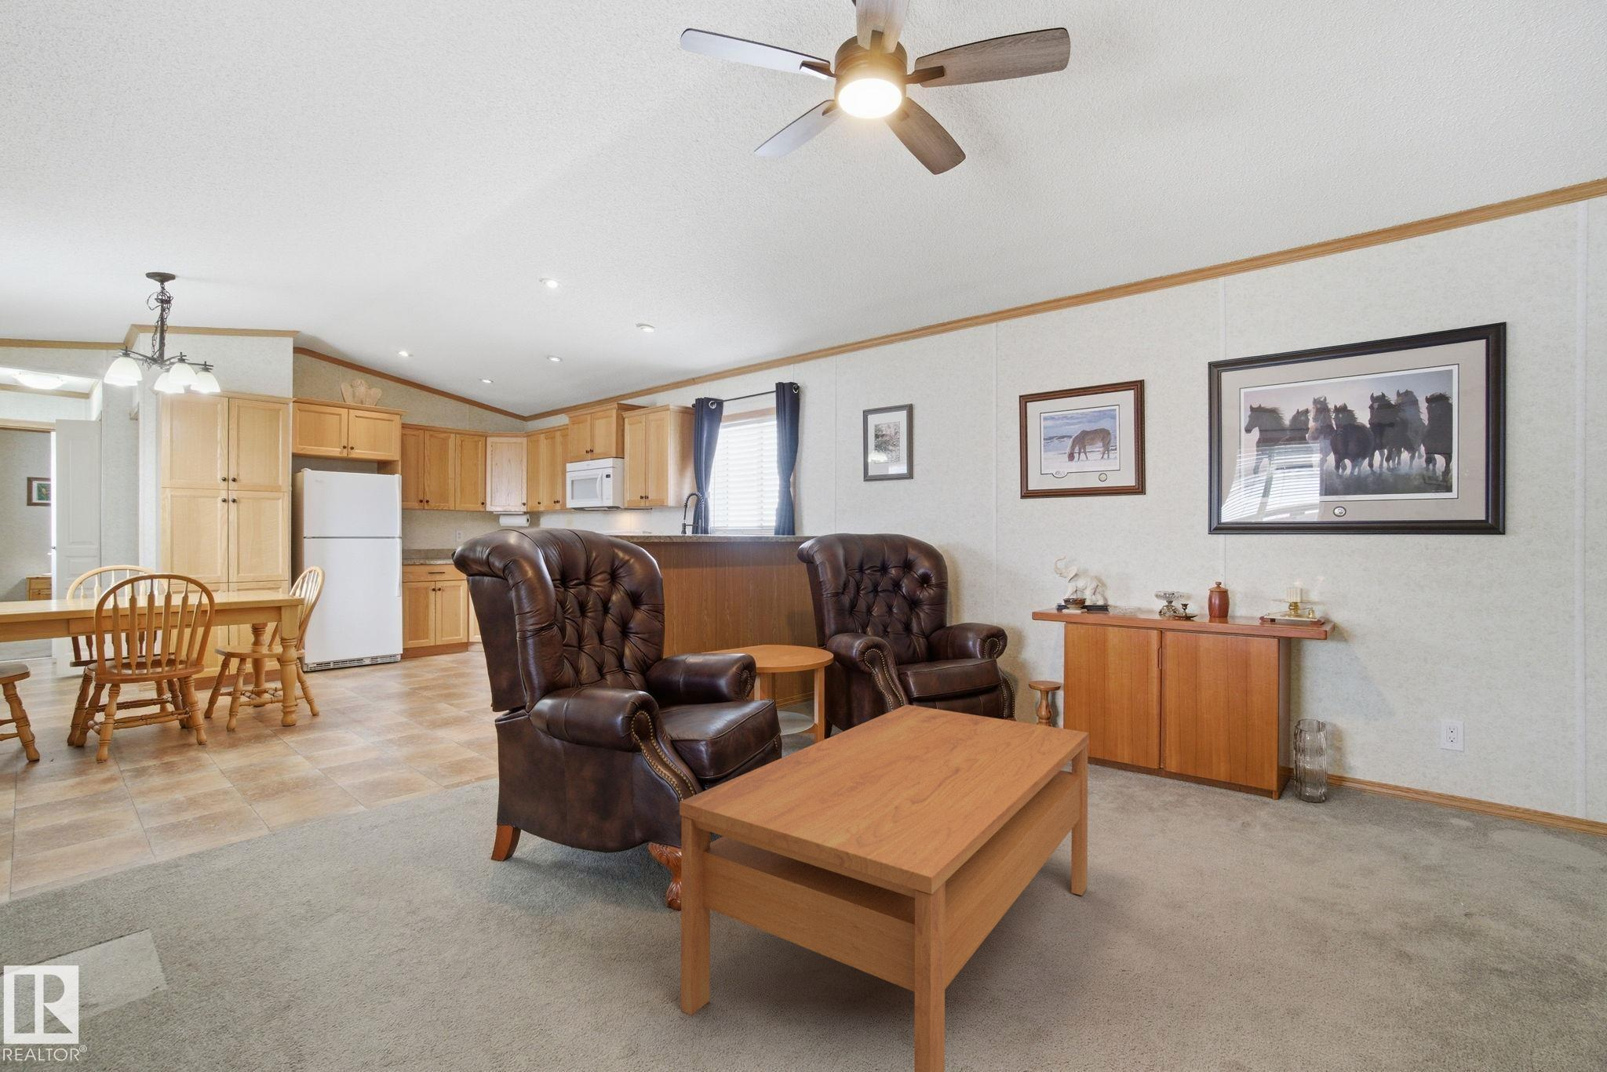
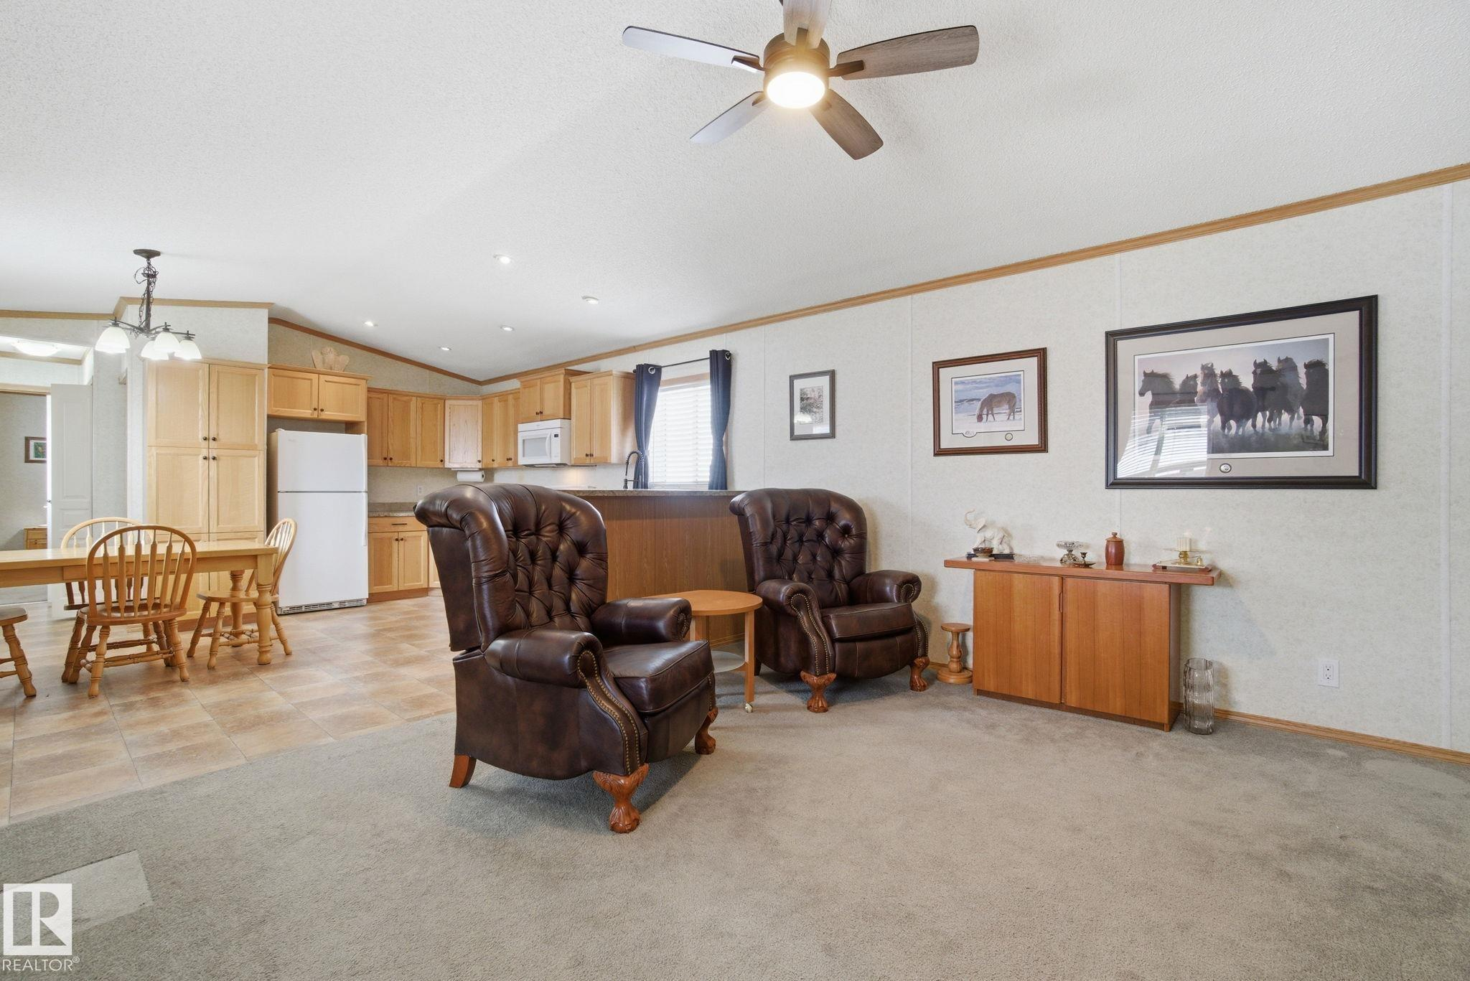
- coffee table (914, 851)
